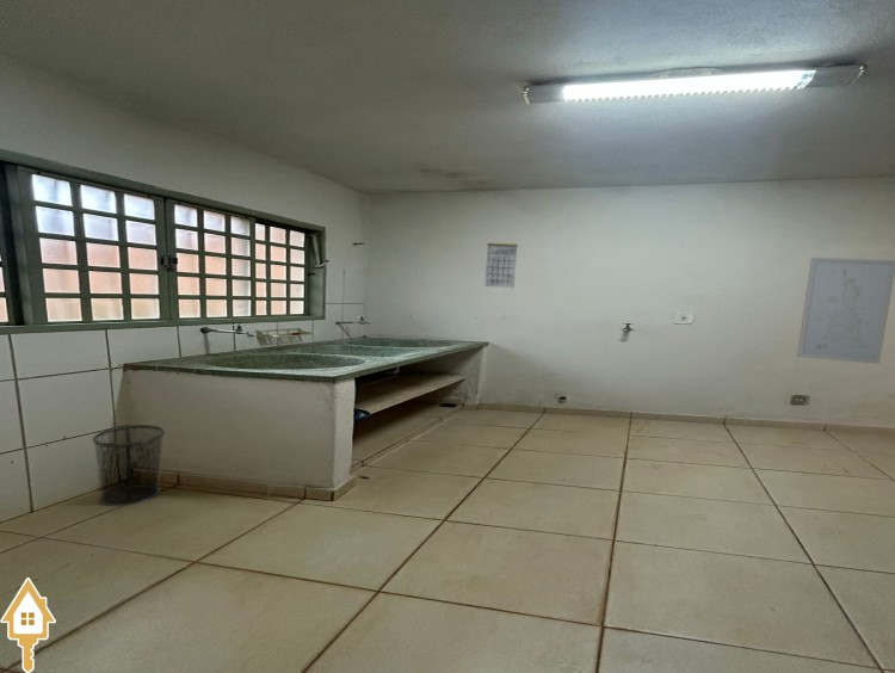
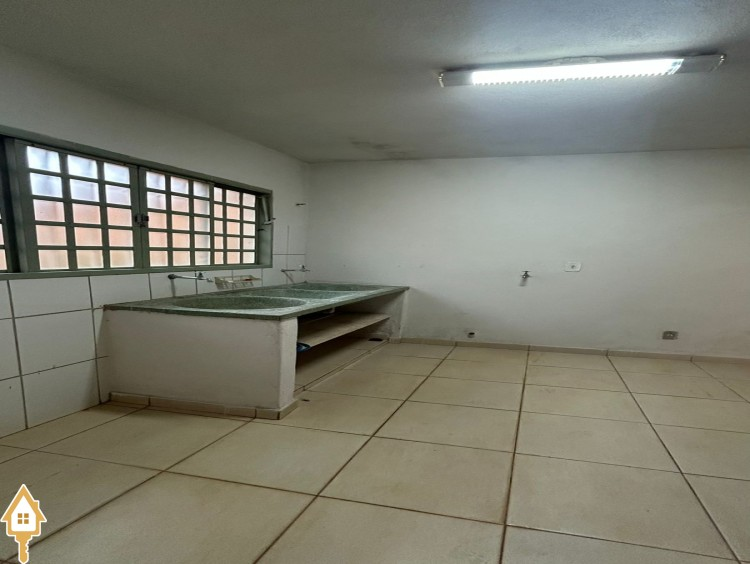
- waste bin (130, 464)
- wall art (845, 309)
- calendar (501, 260)
